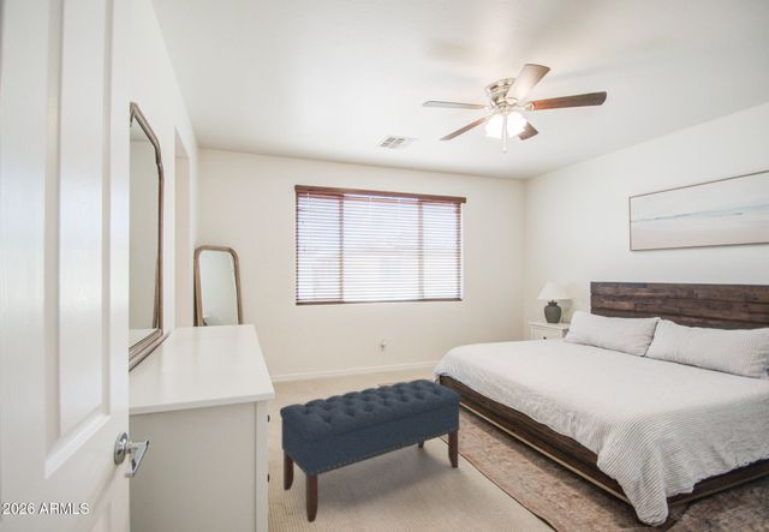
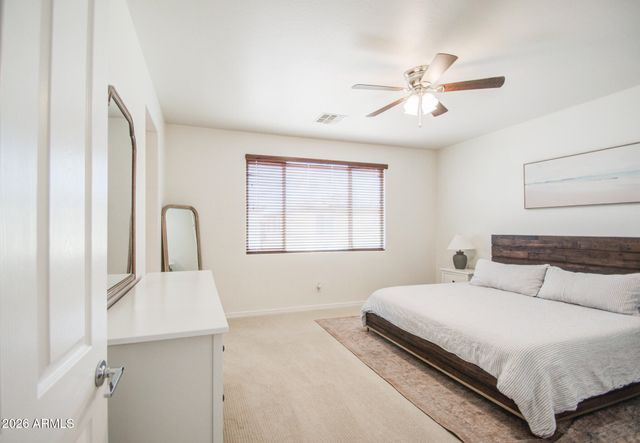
- bench (375, 436)
